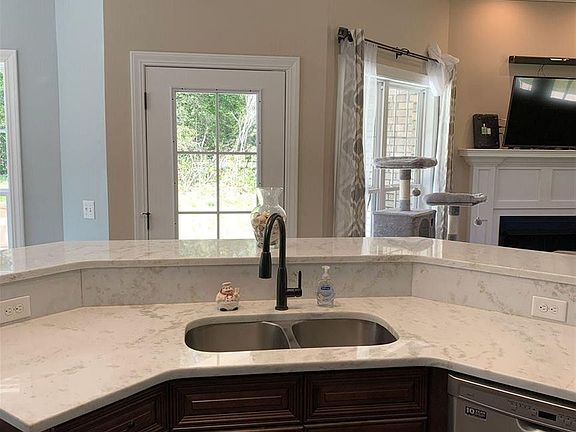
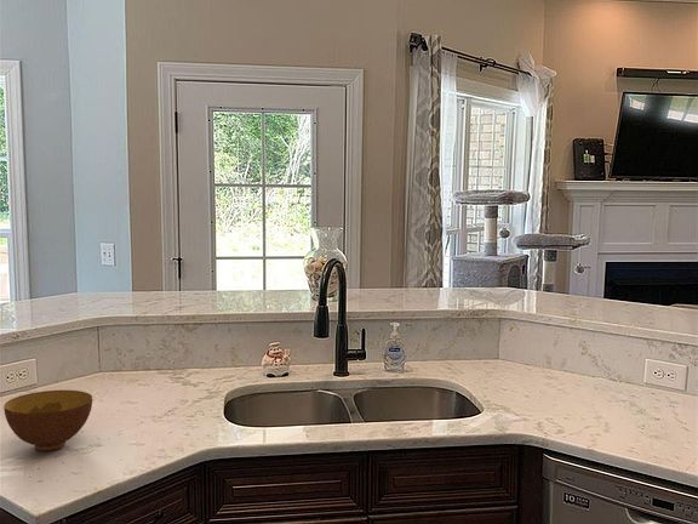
+ bowl (50, 422)
